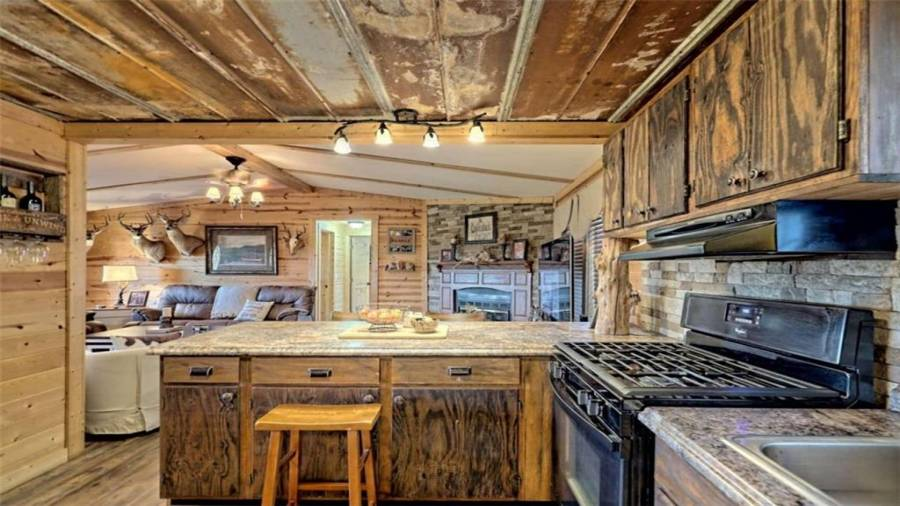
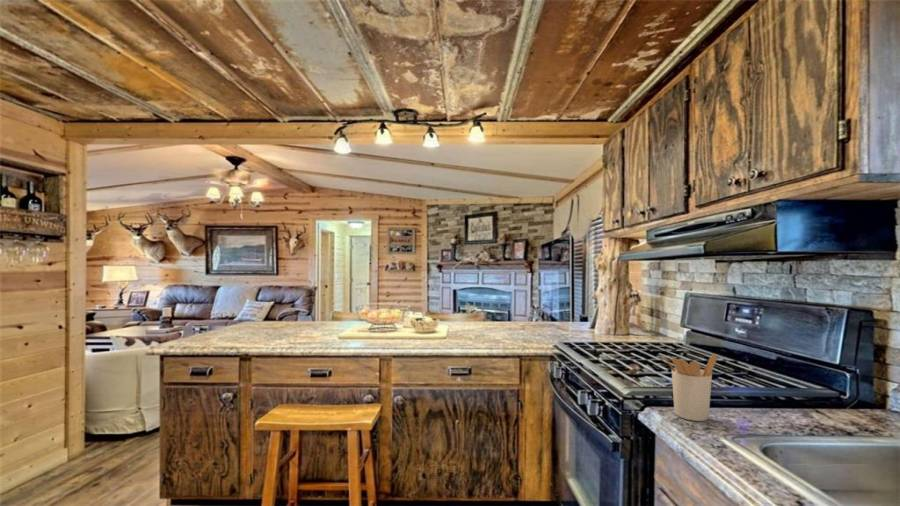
+ utensil holder (689, 385)
